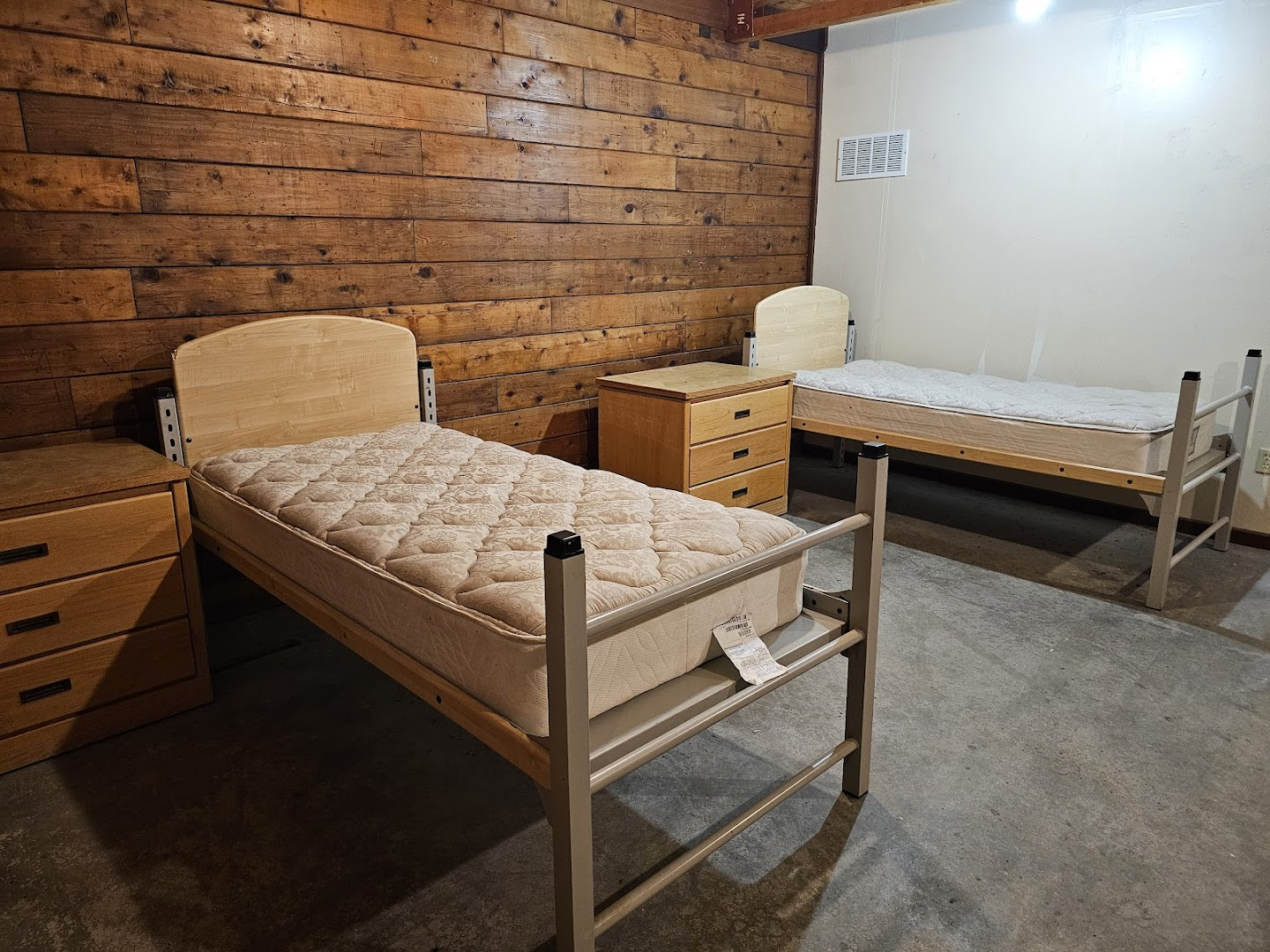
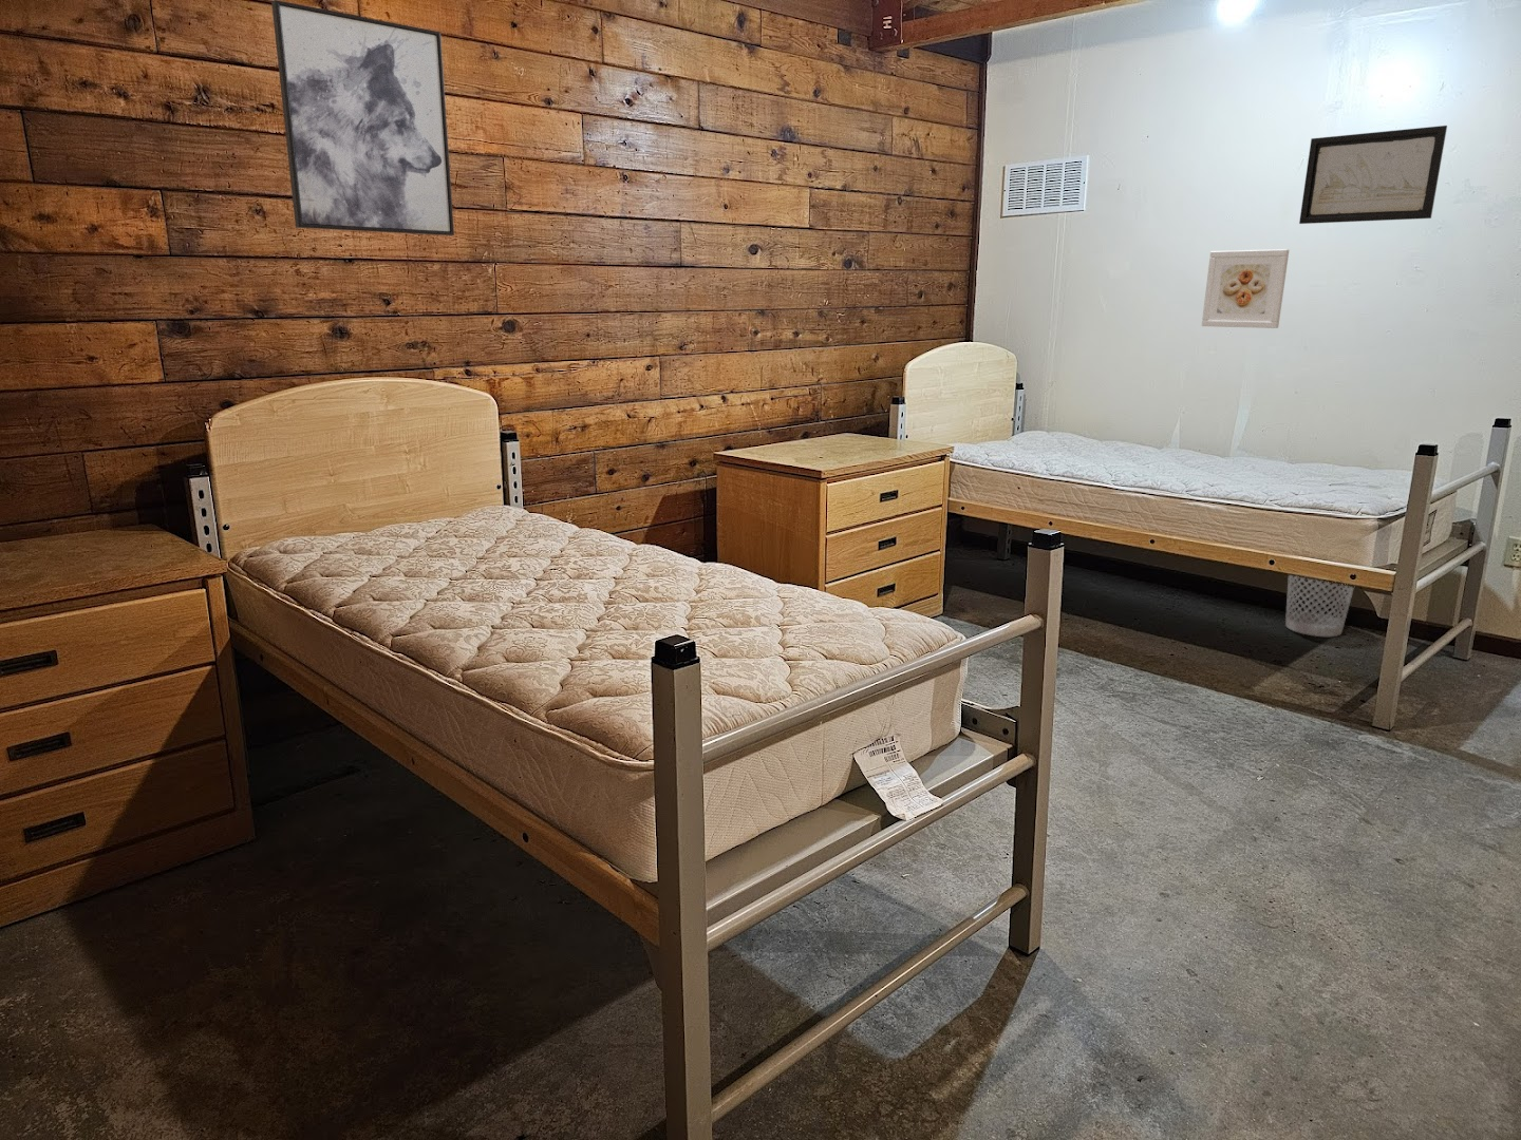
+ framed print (1243, 289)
+ wall art (1369, 176)
+ wastebasket (1319, 593)
+ wall art (370, 127)
